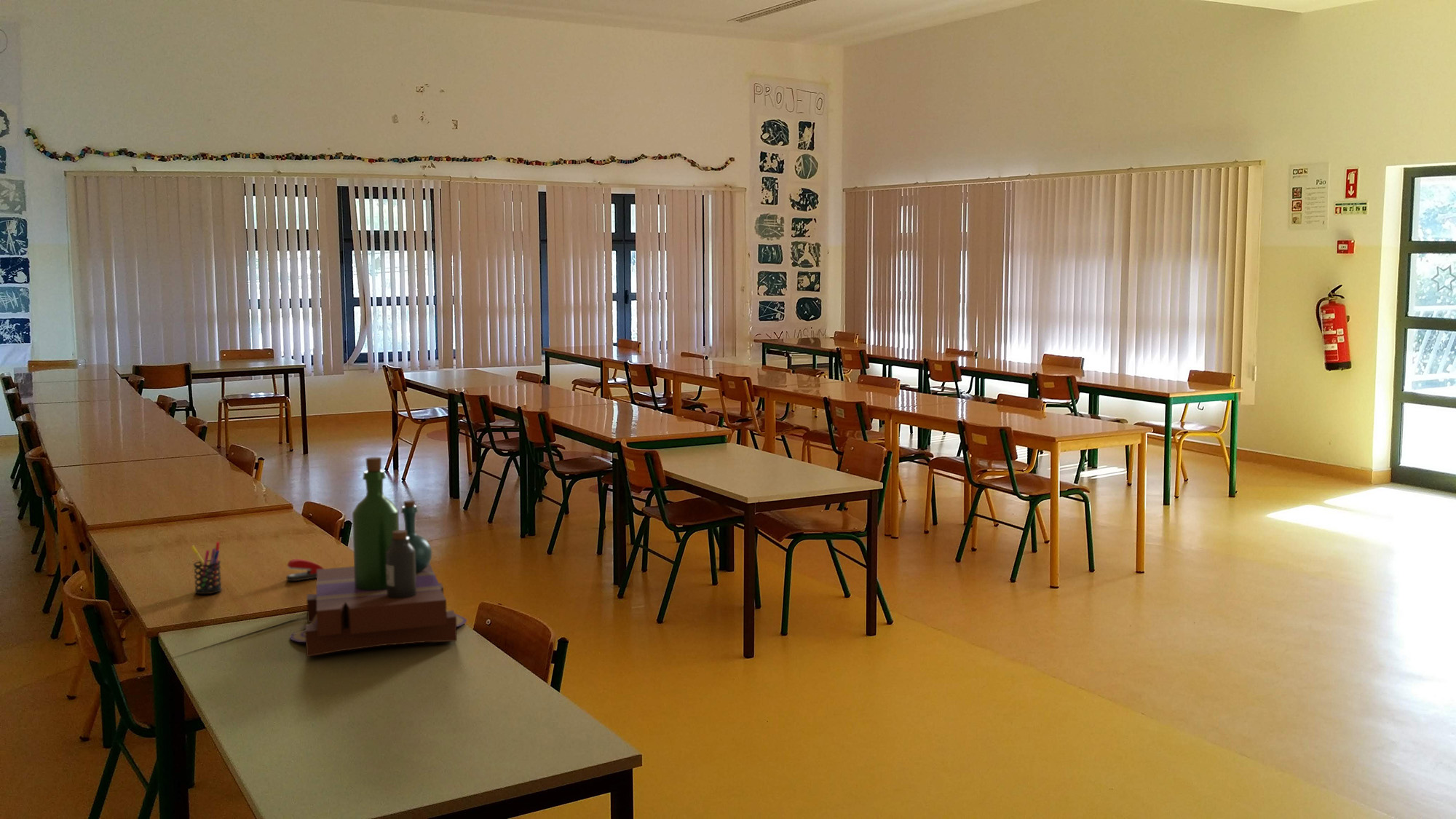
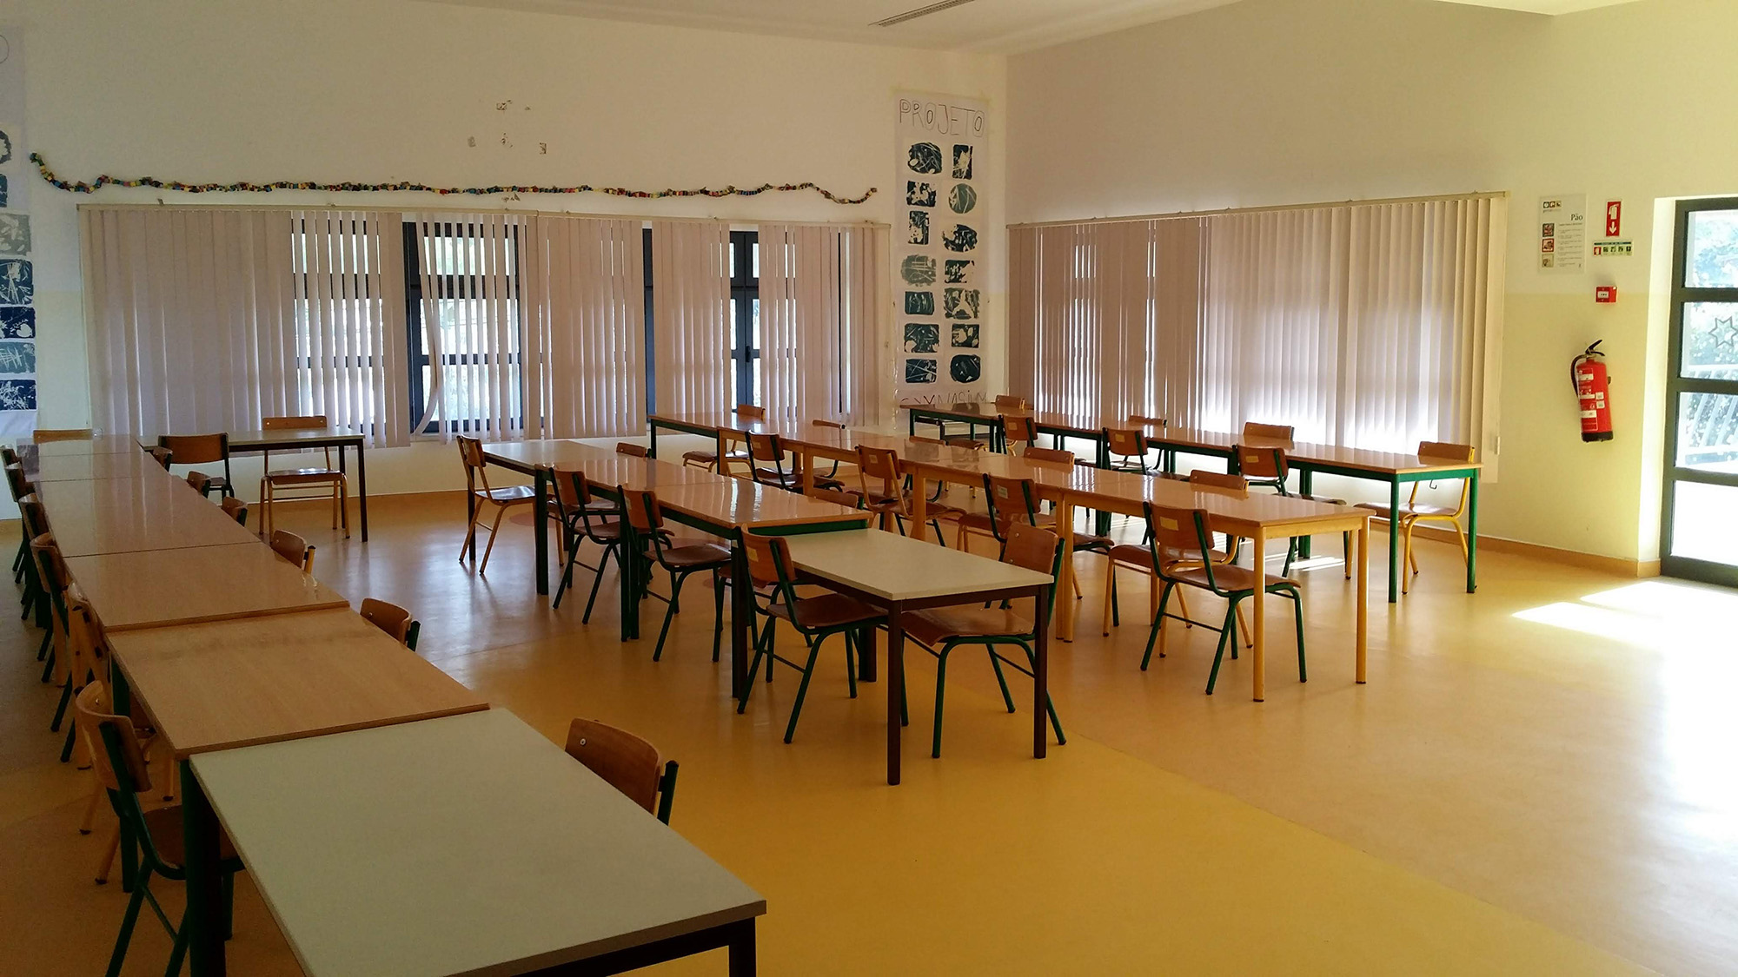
- stapler (305, 568)
- pen holder (210, 566)
- bottle (377, 544)
